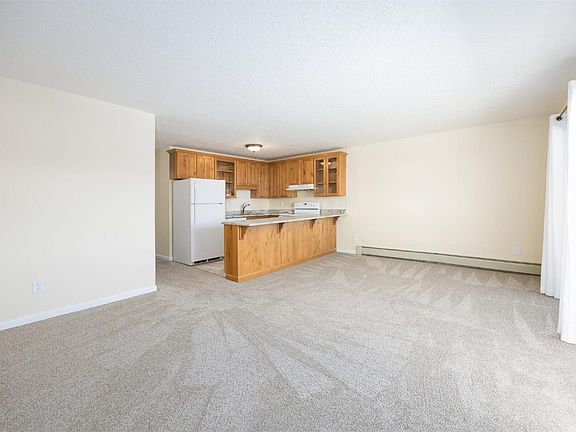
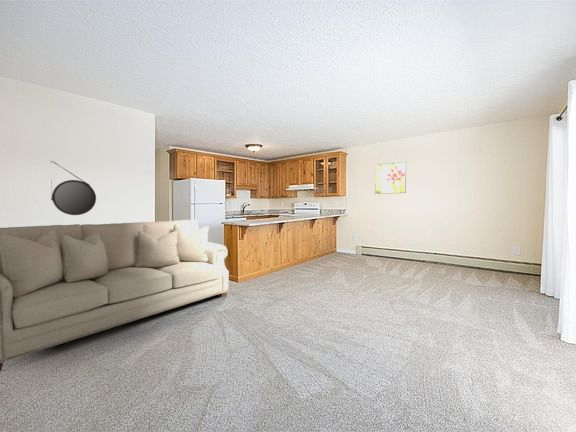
+ home mirror (74, 189)
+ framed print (390, 178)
+ sofa (122, 268)
